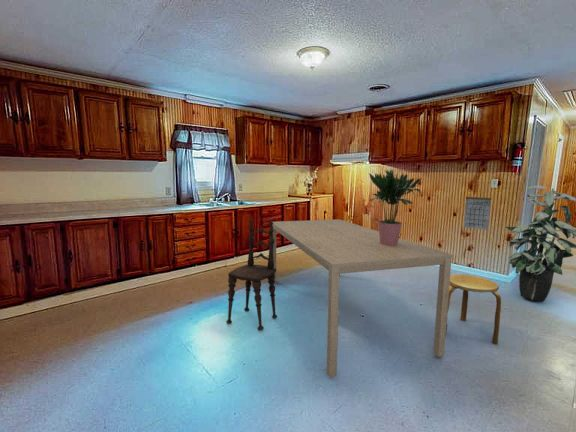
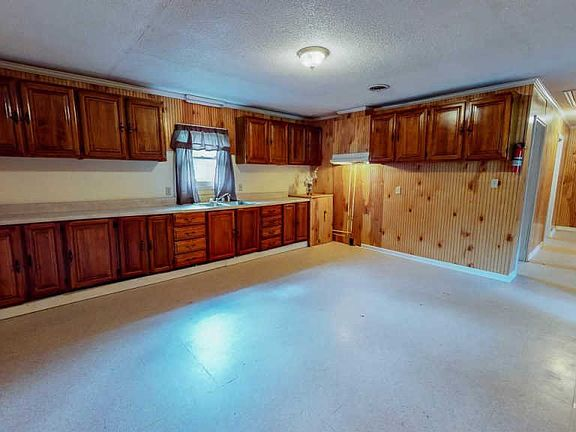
- dining table (336, 272)
- dining chair (252, 272)
- calendar (477, 209)
- stool (466, 306)
- potted plant (397, 206)
- indoor plant (538, 243)
